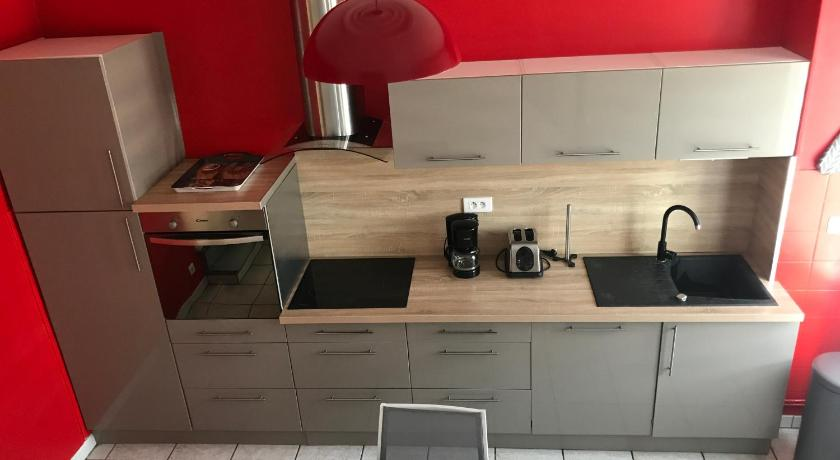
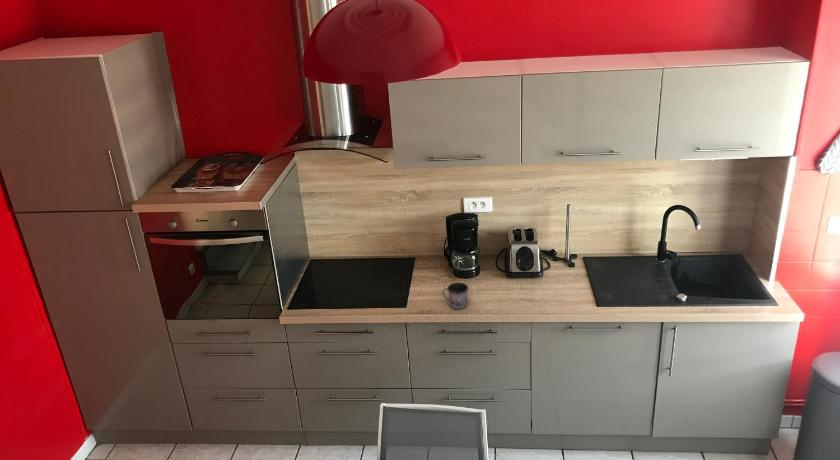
+ mug (455, 295)
